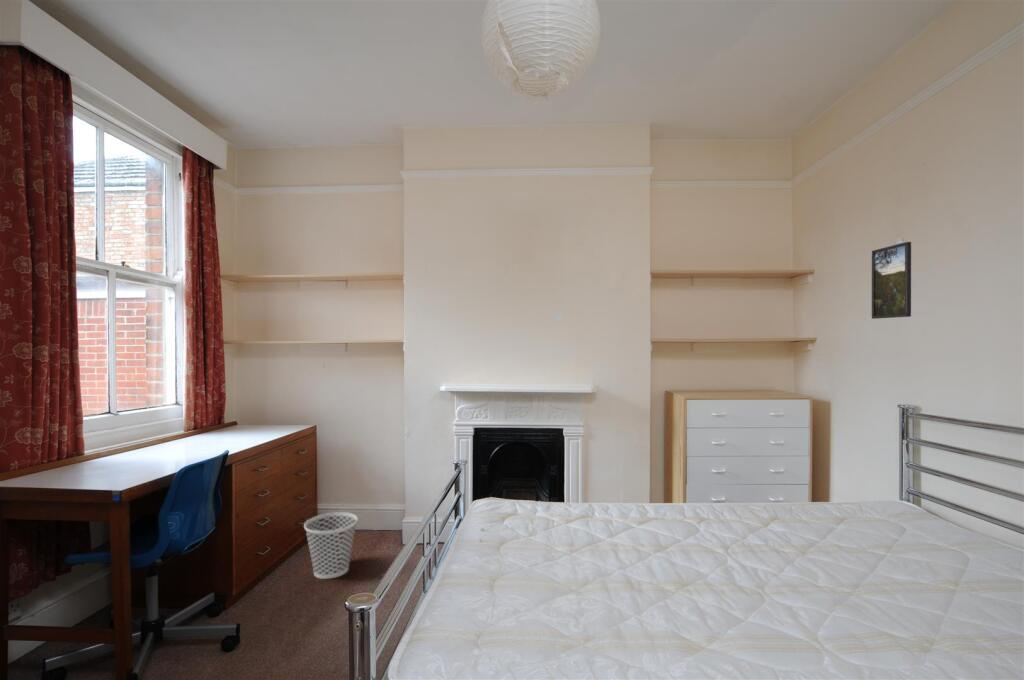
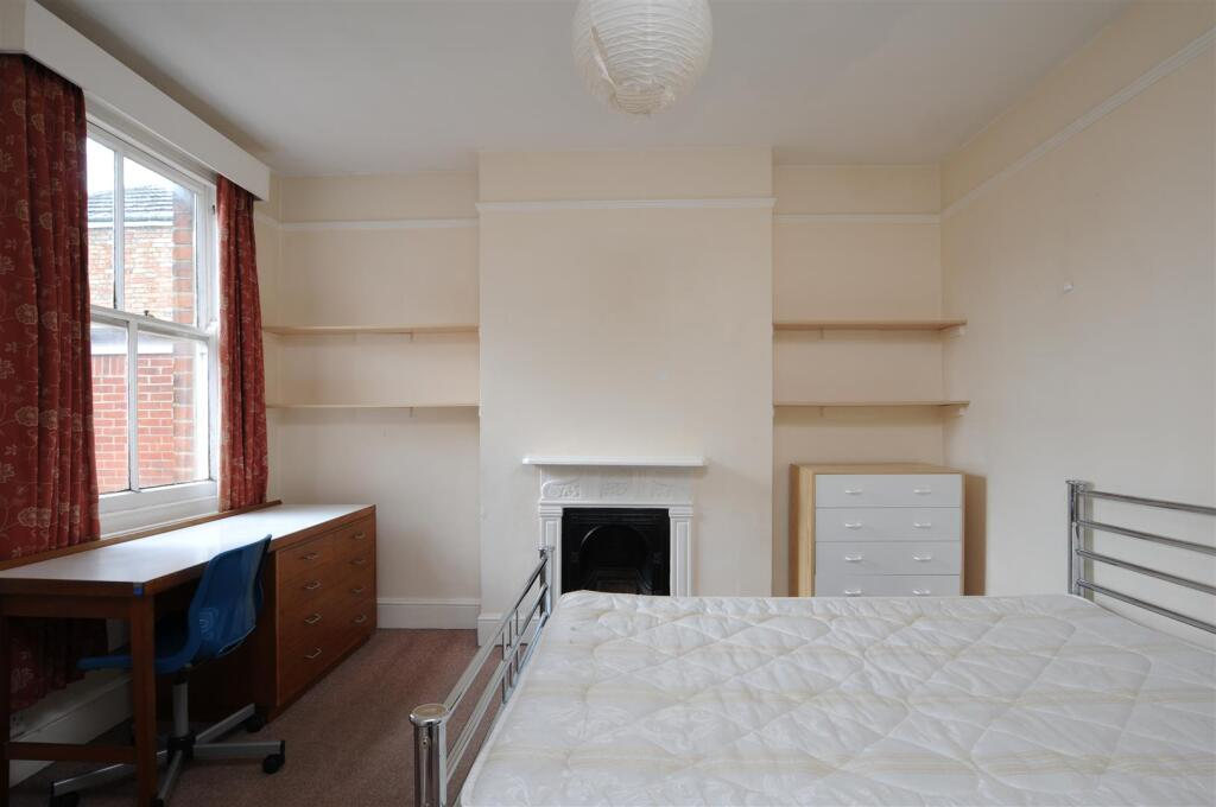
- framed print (890, 282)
- wastebasket (331, 545)
